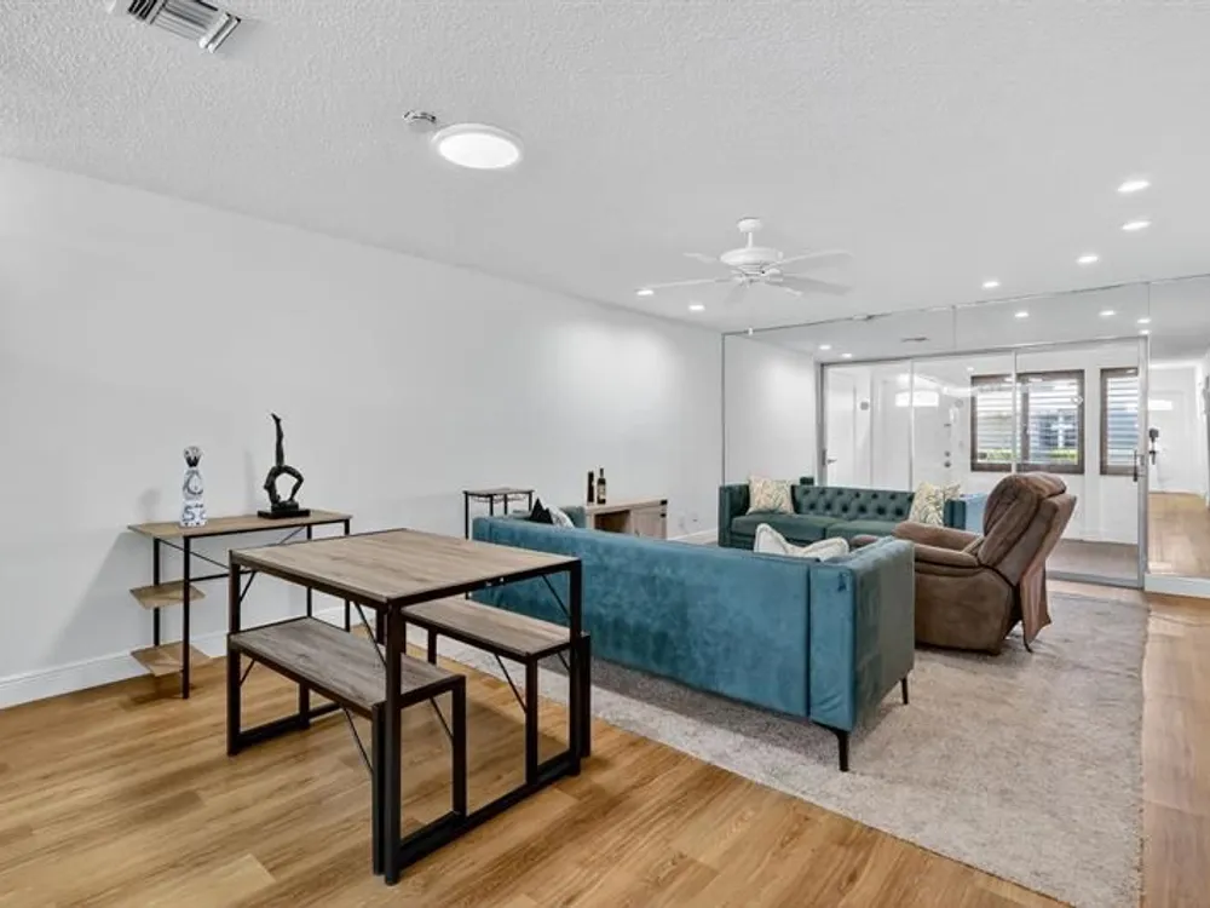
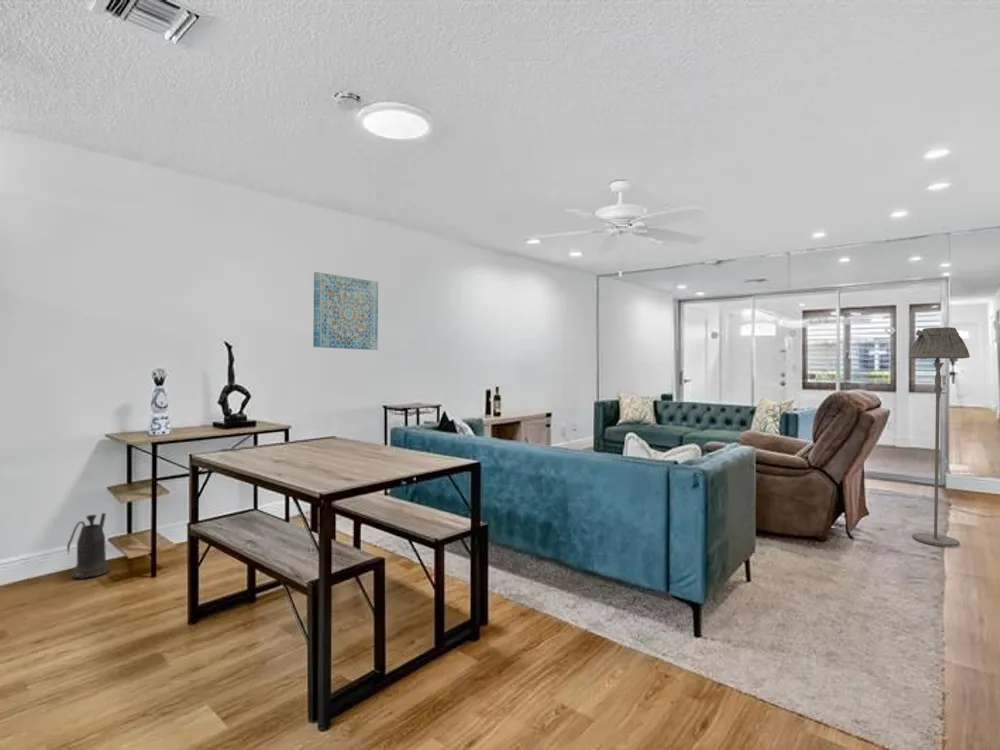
+ floor lamp (937, 434)
+ watering can (87, 546)
+ wall art (347, 312)
